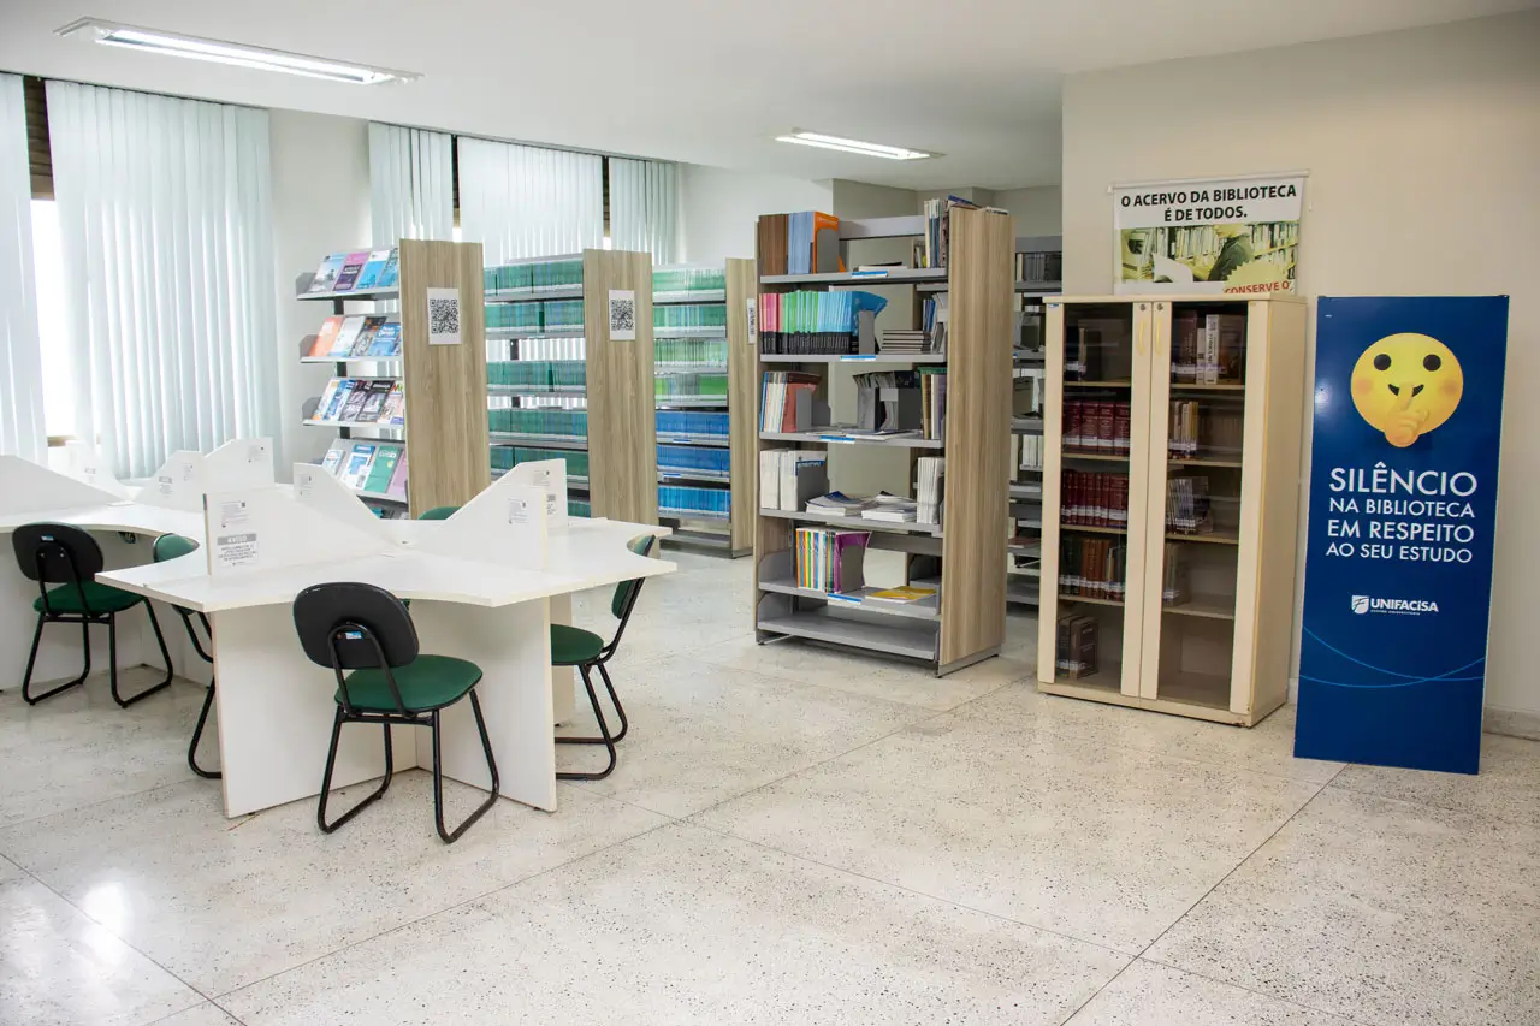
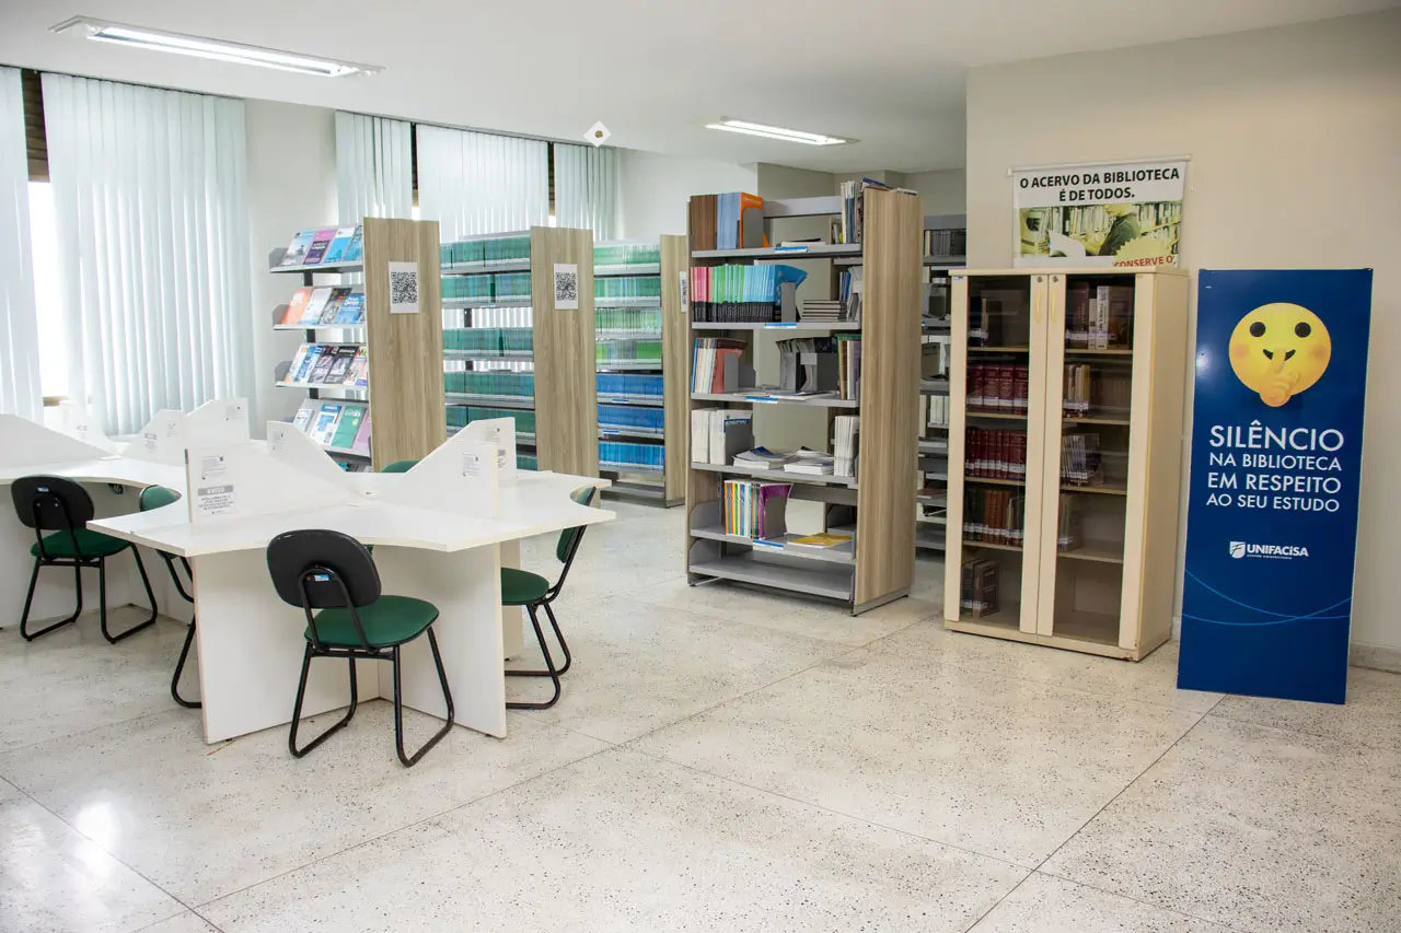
+ recessed light (597, 135)
